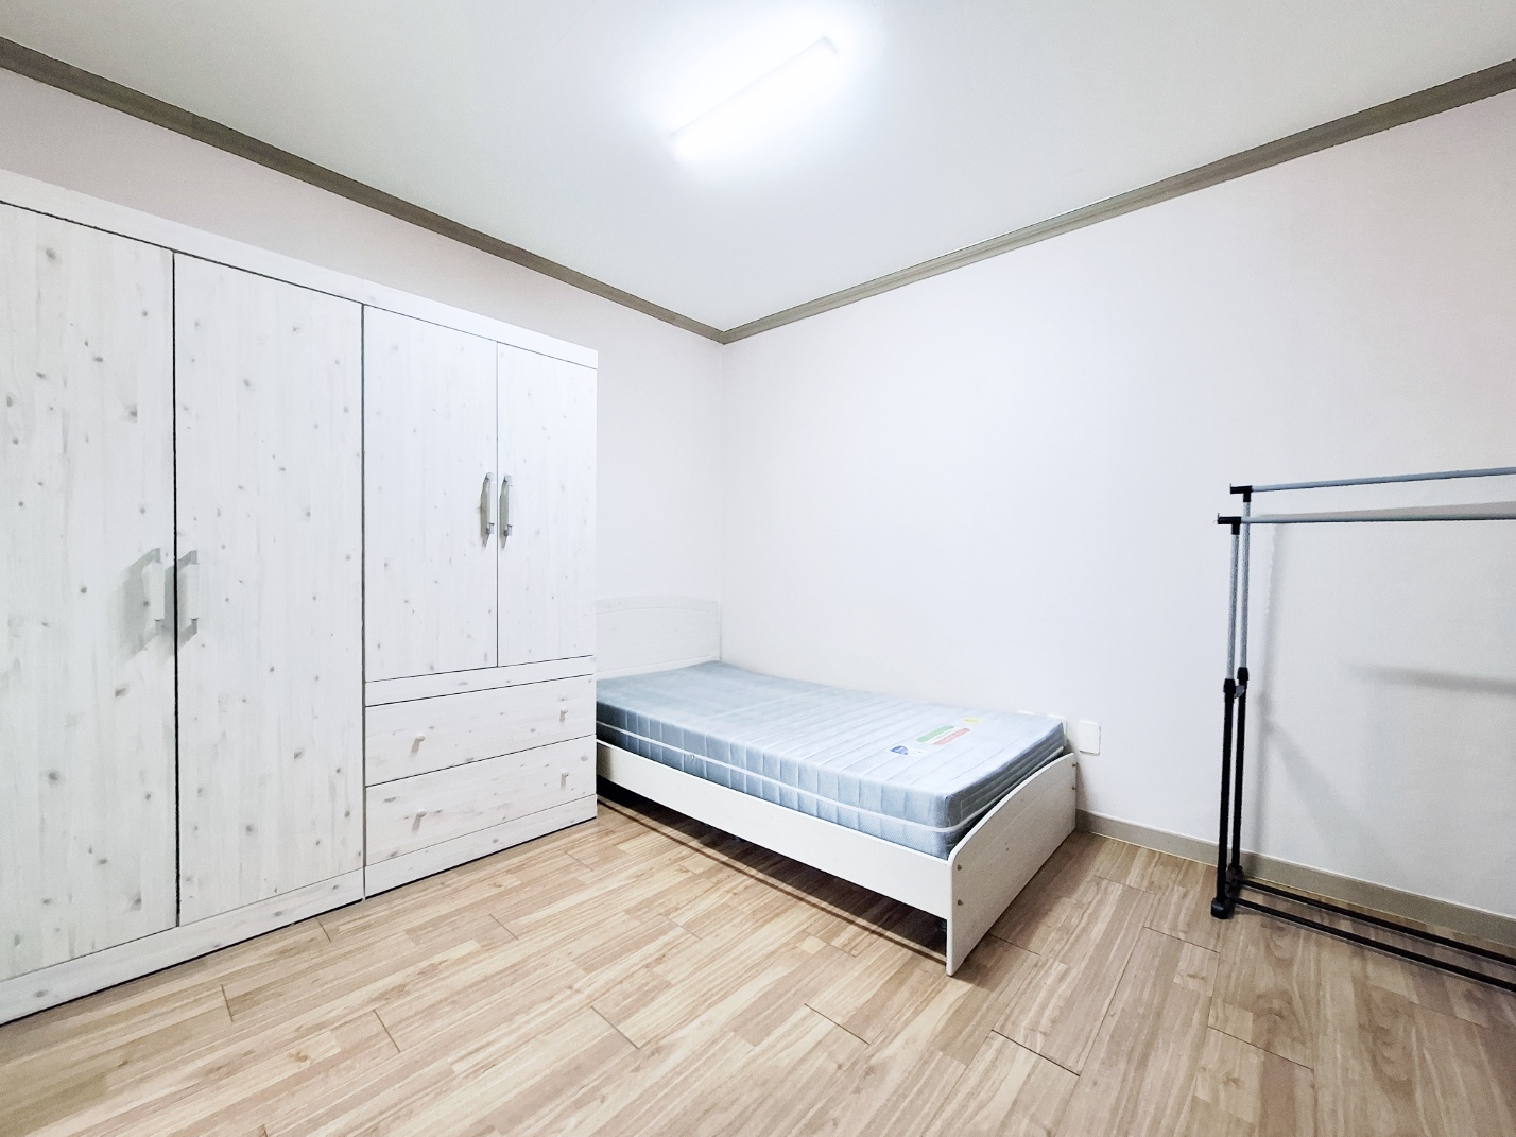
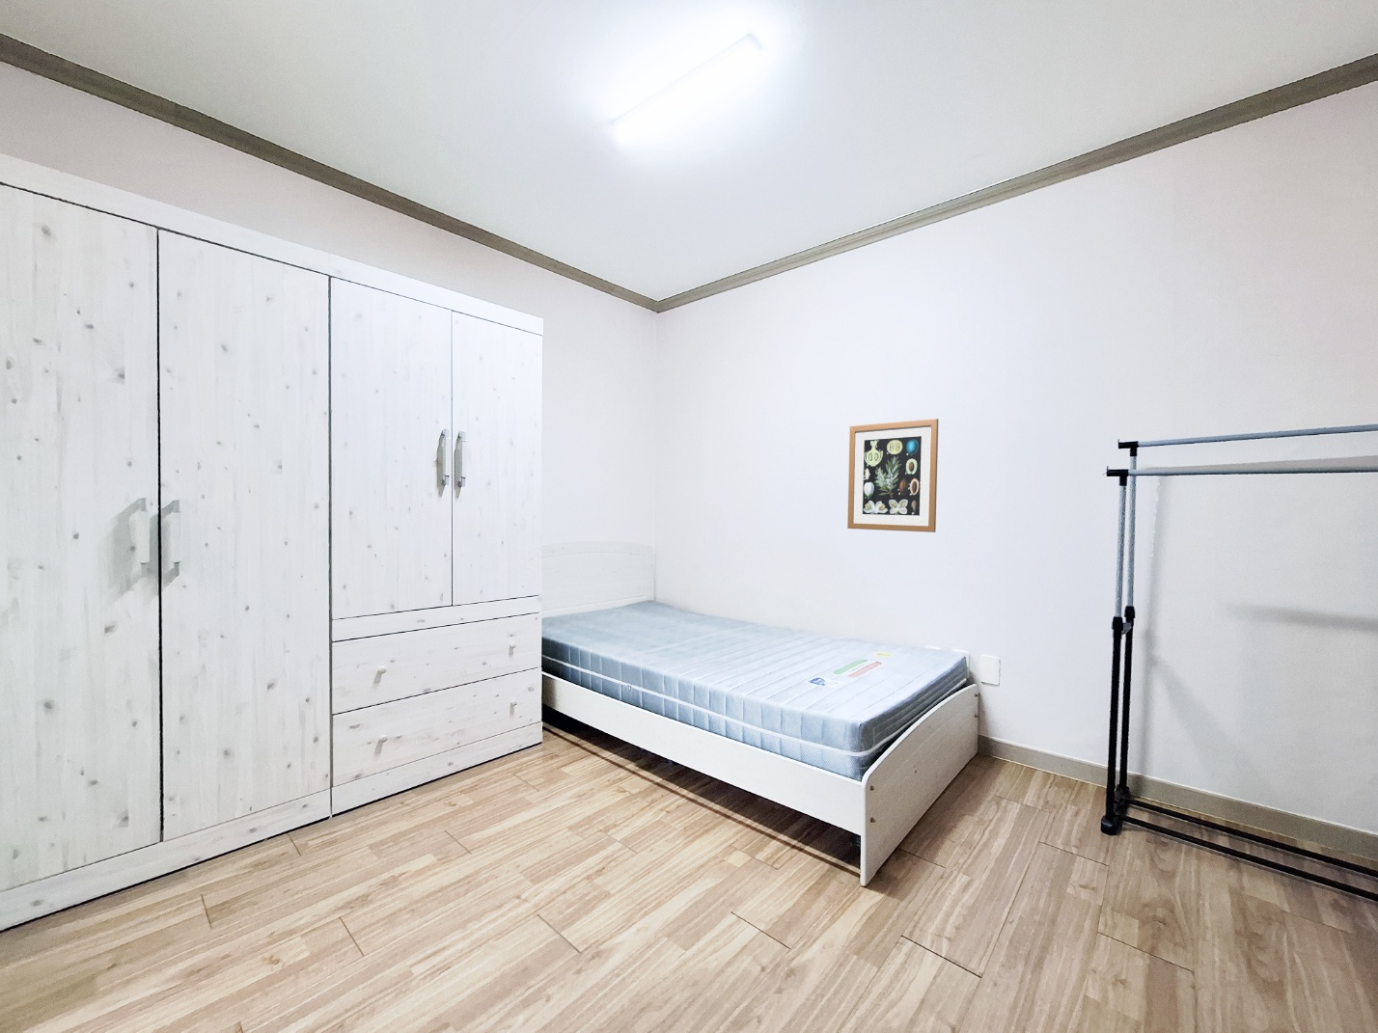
+ wall art (890, 476)
